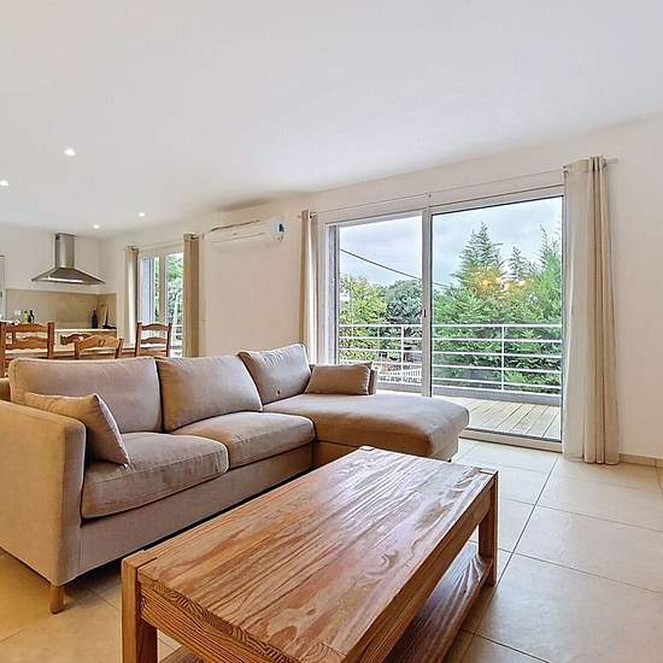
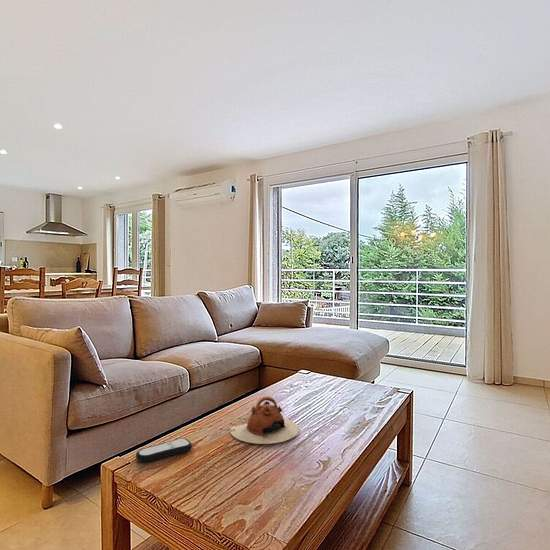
+ remote control (164, 449)
+ teapot (264, 413)
